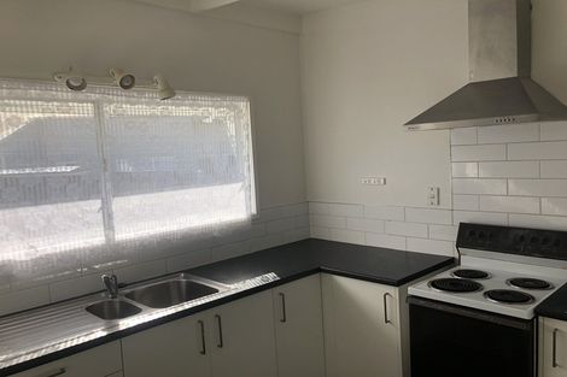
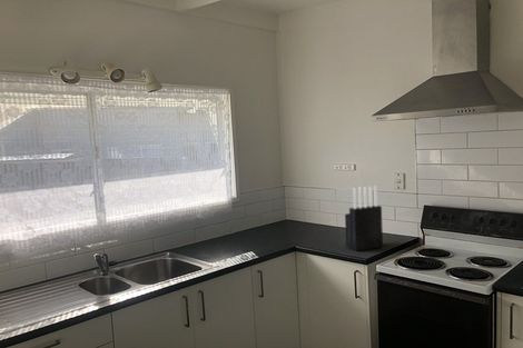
+ knife block (362, 216)
